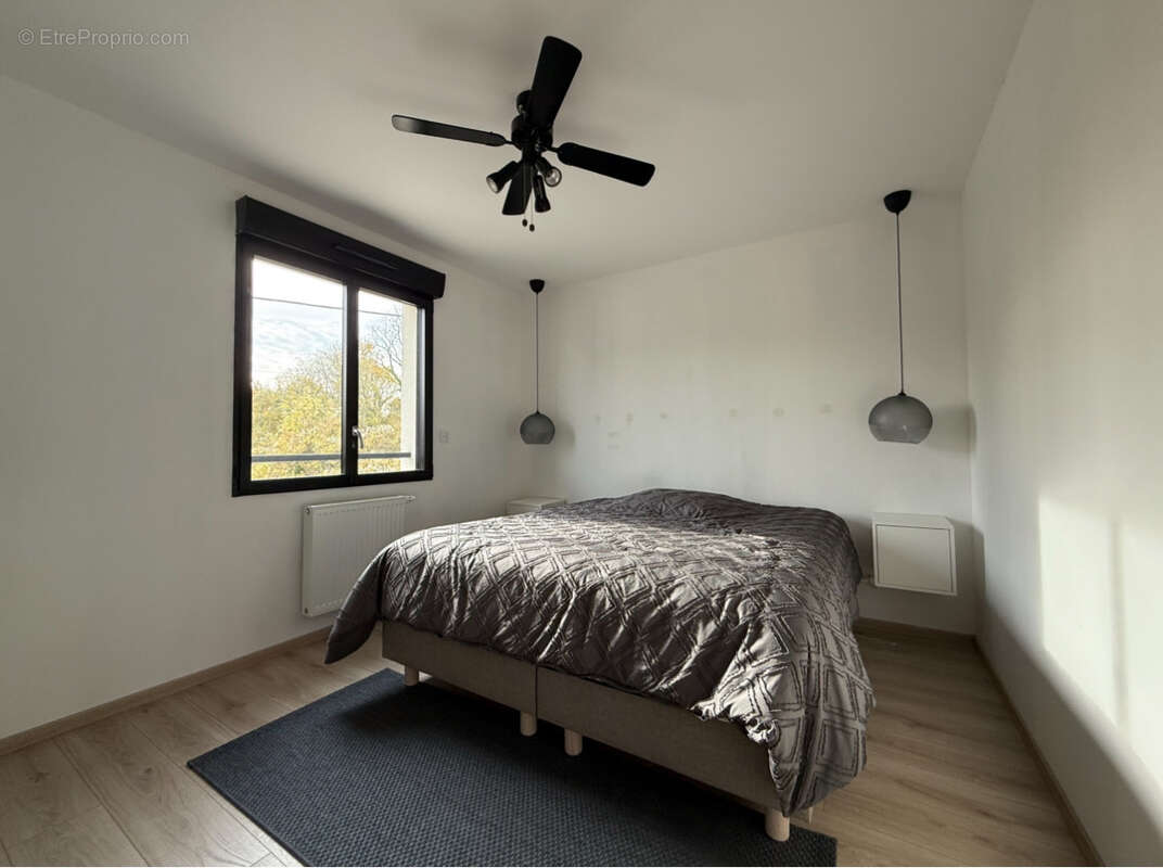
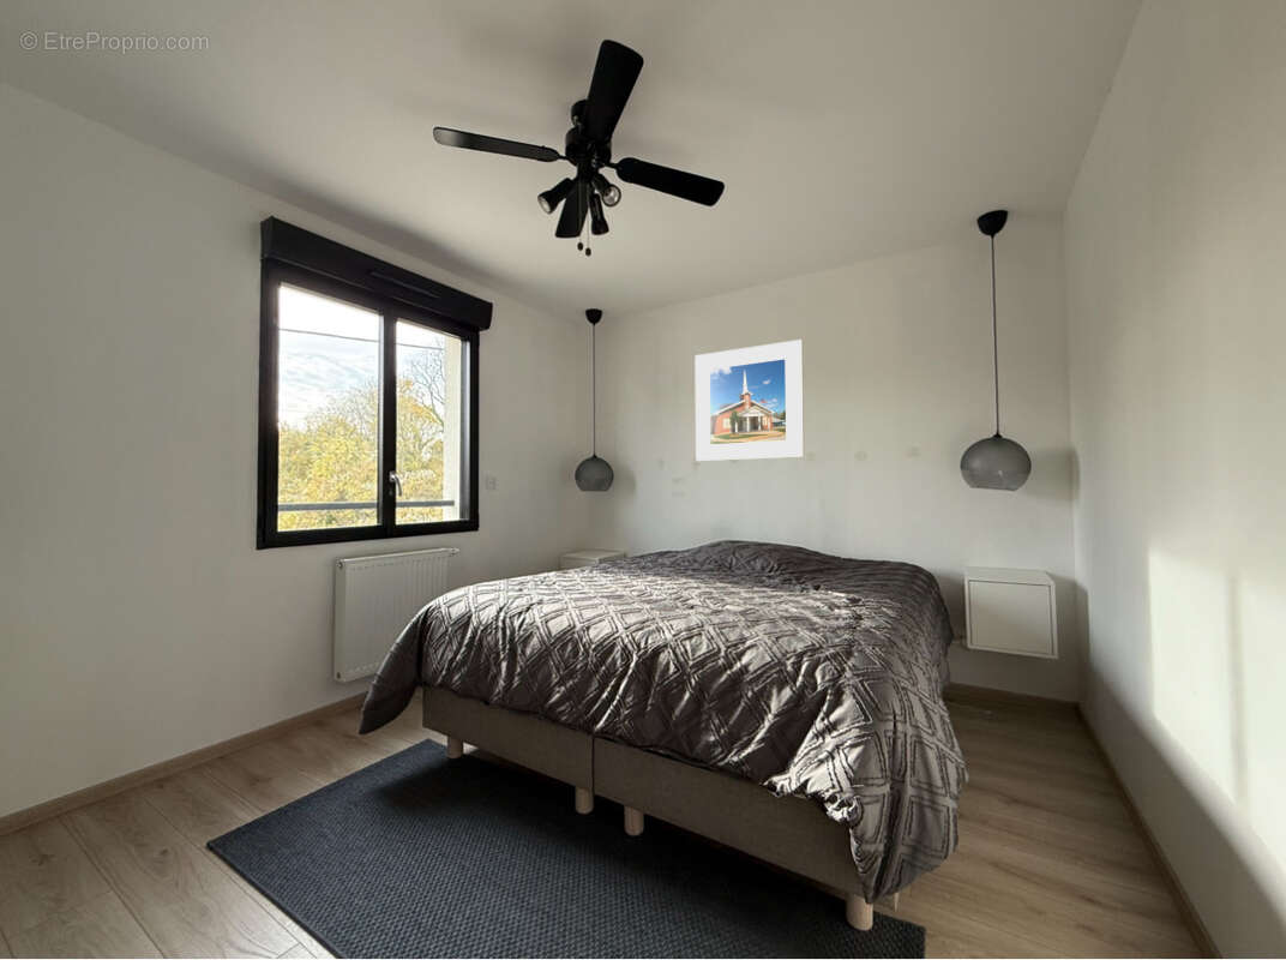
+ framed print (746, 403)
